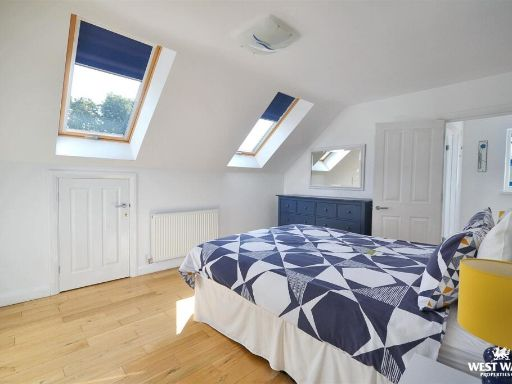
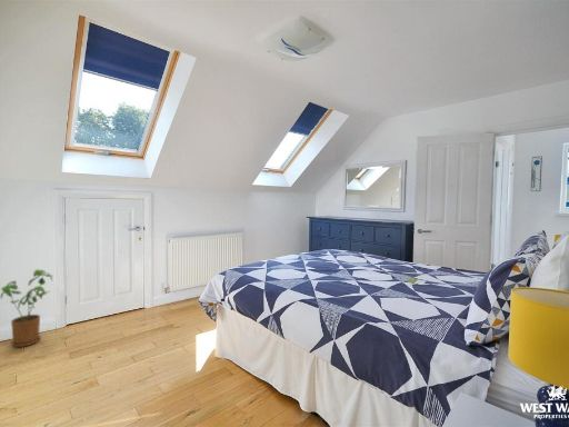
+ house plant (28, 305)
